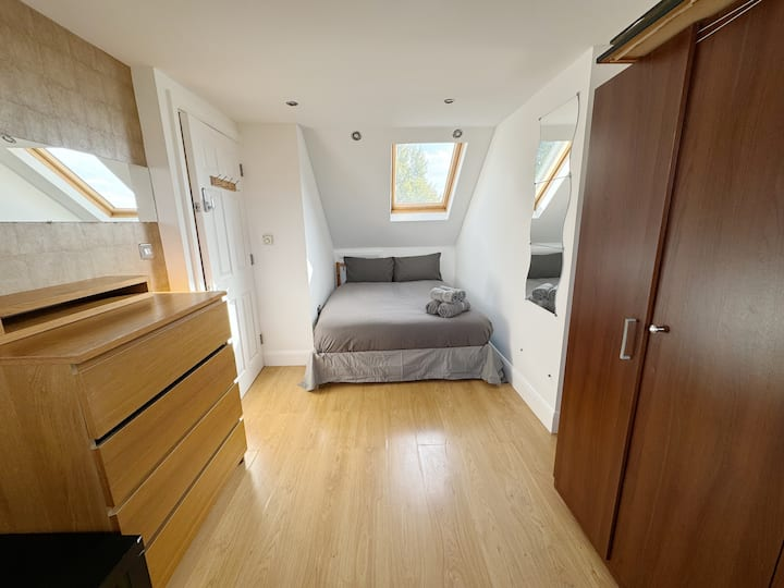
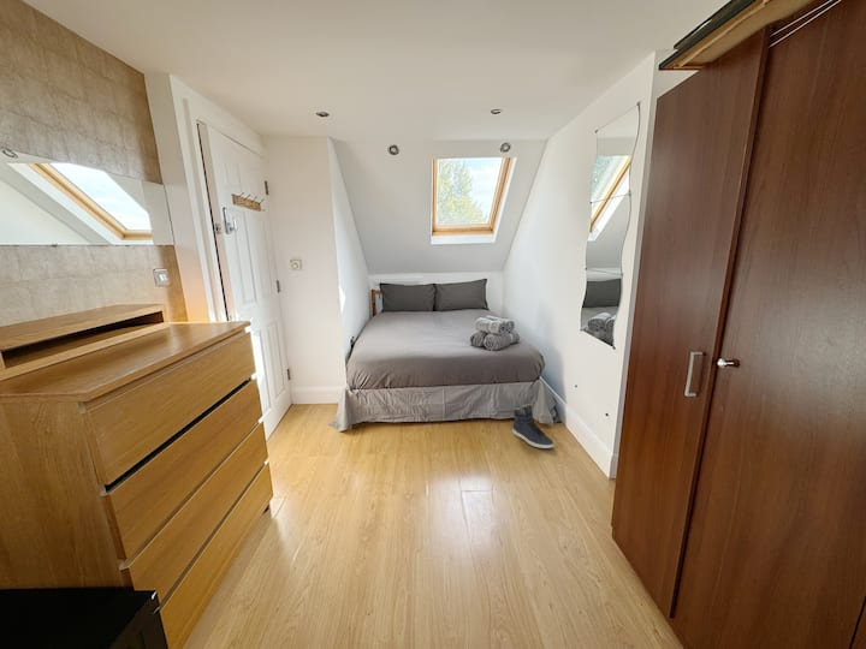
+ sneaker (532, 423)
